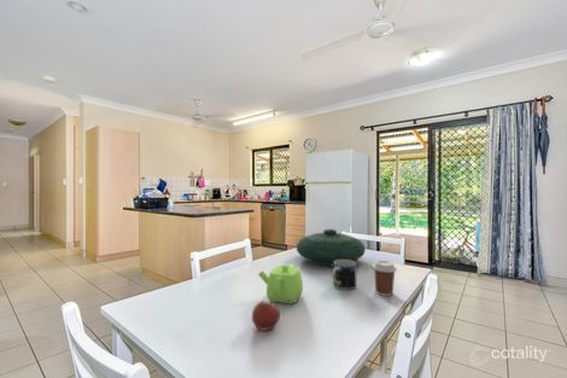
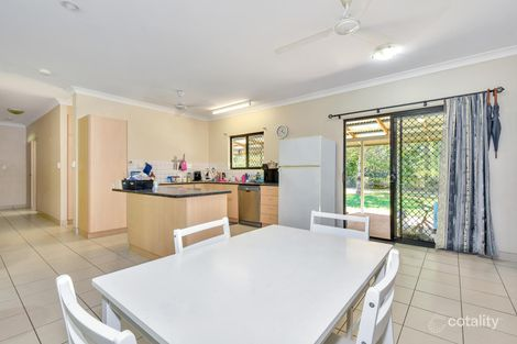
- apple (265, 314)
- coffee cup (384, 277)
- mug (341, 275)
- decorative bowl (329, 244)
- teapot (279, 280)
